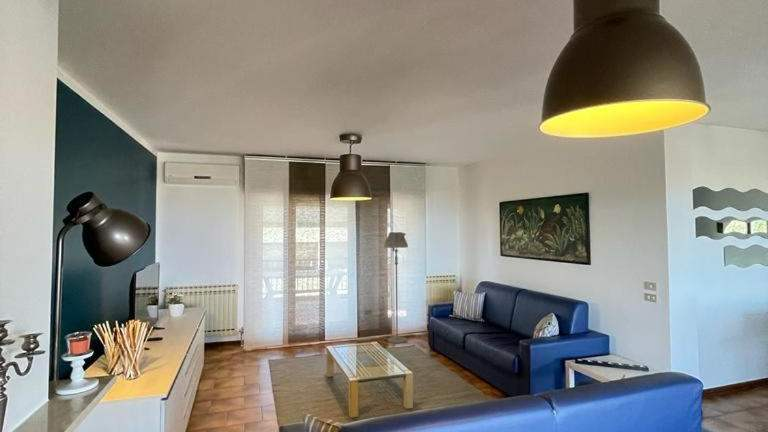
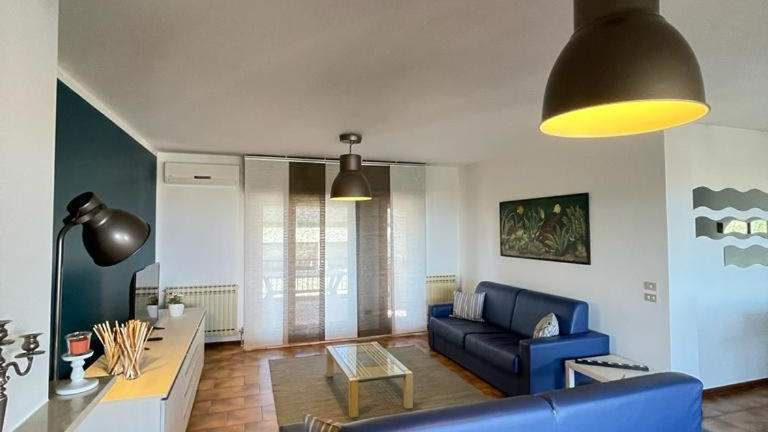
- floor lamp (396, 286)
